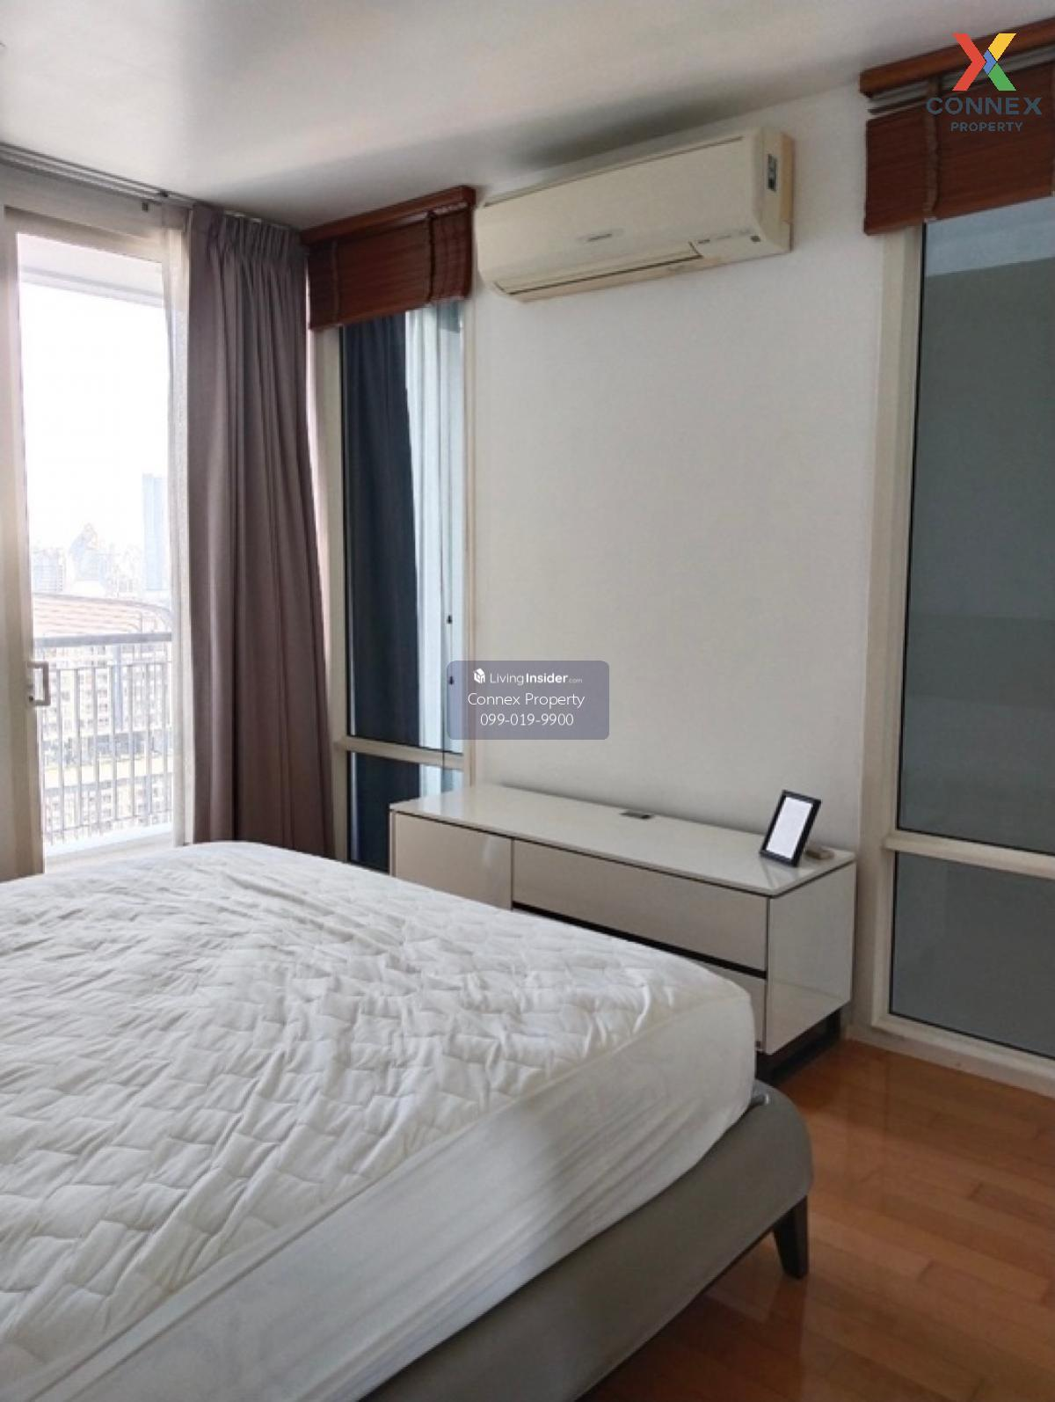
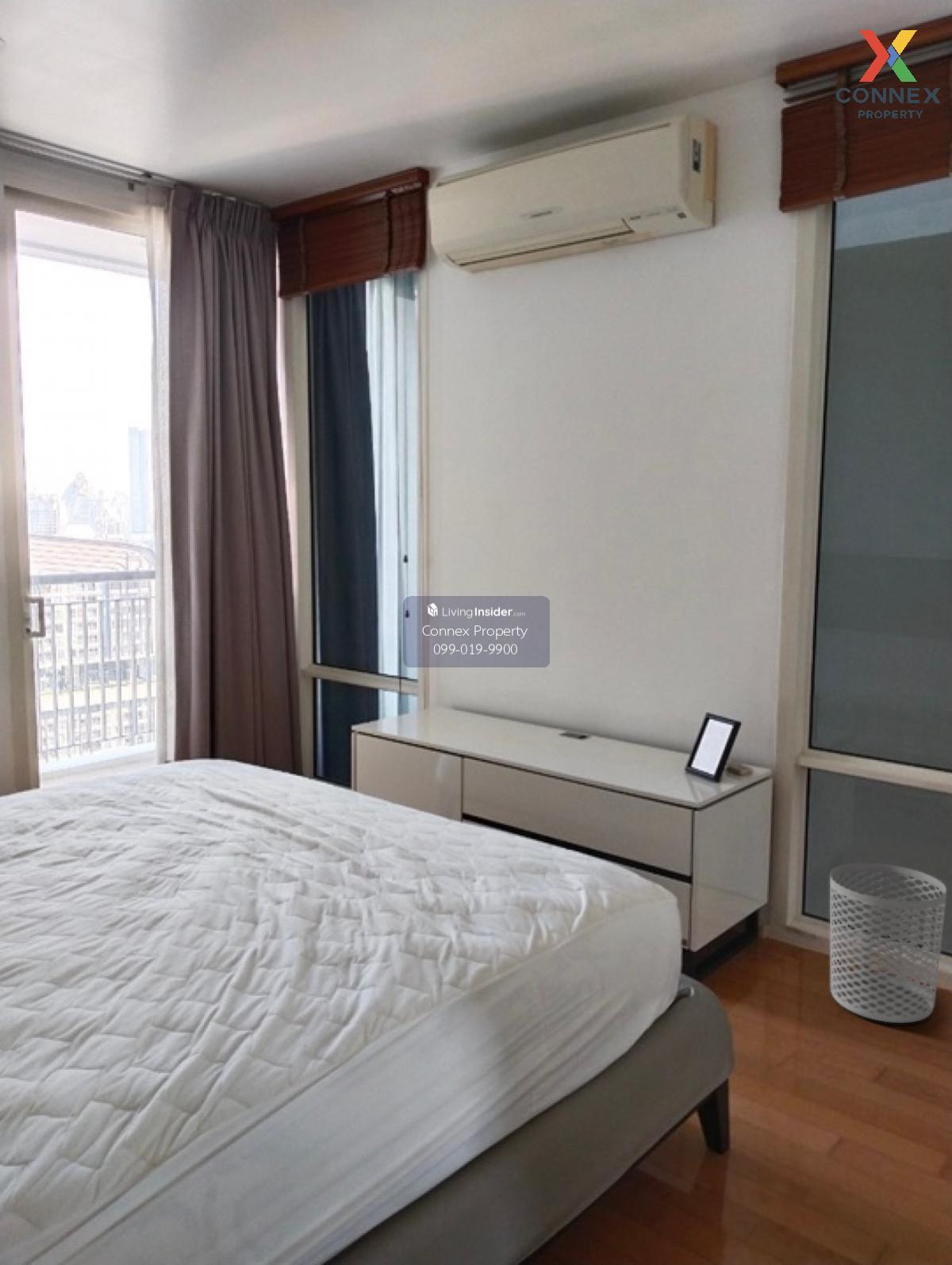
+ waste bin (884, 941)
